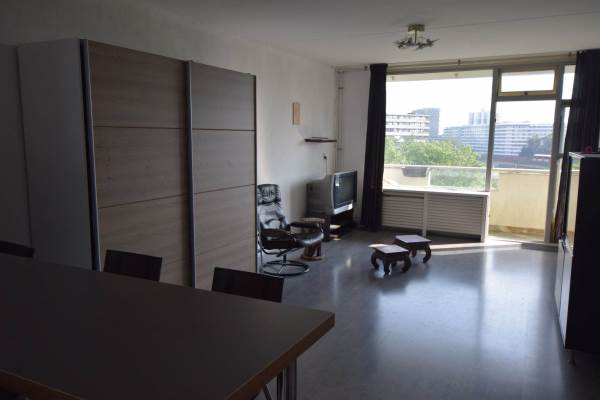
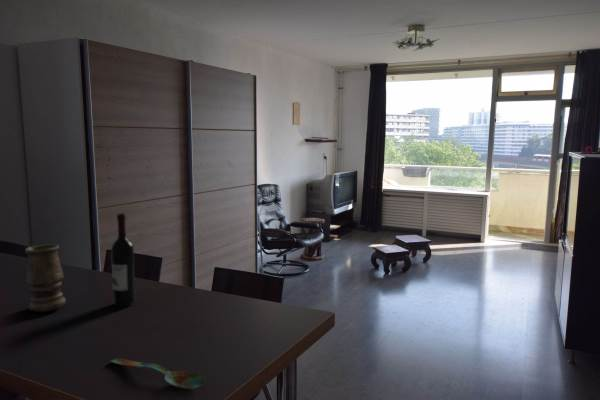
+ vase (45, 277)
+ spoon (155, 369)
+ wine bottle (122, 259)
